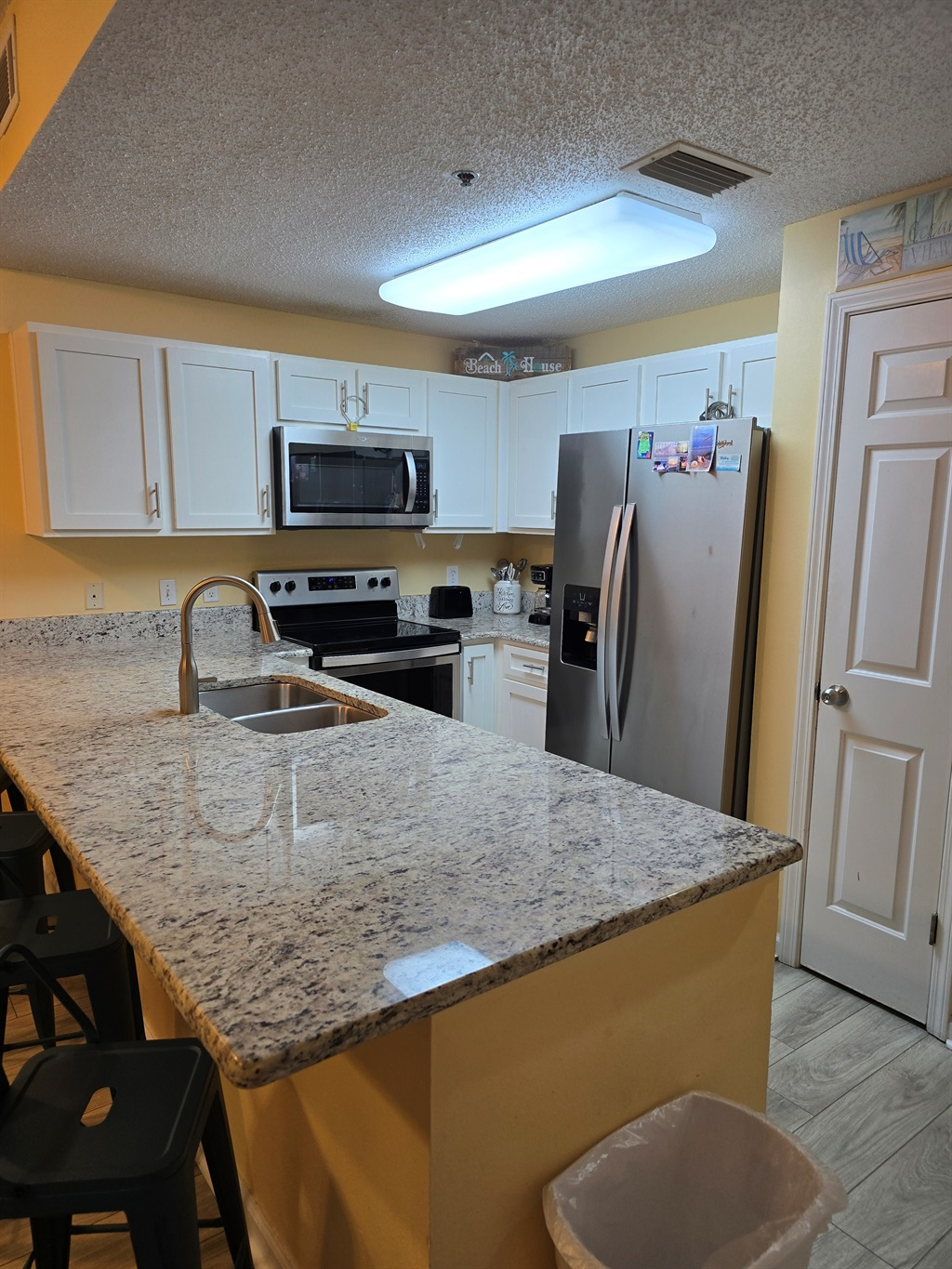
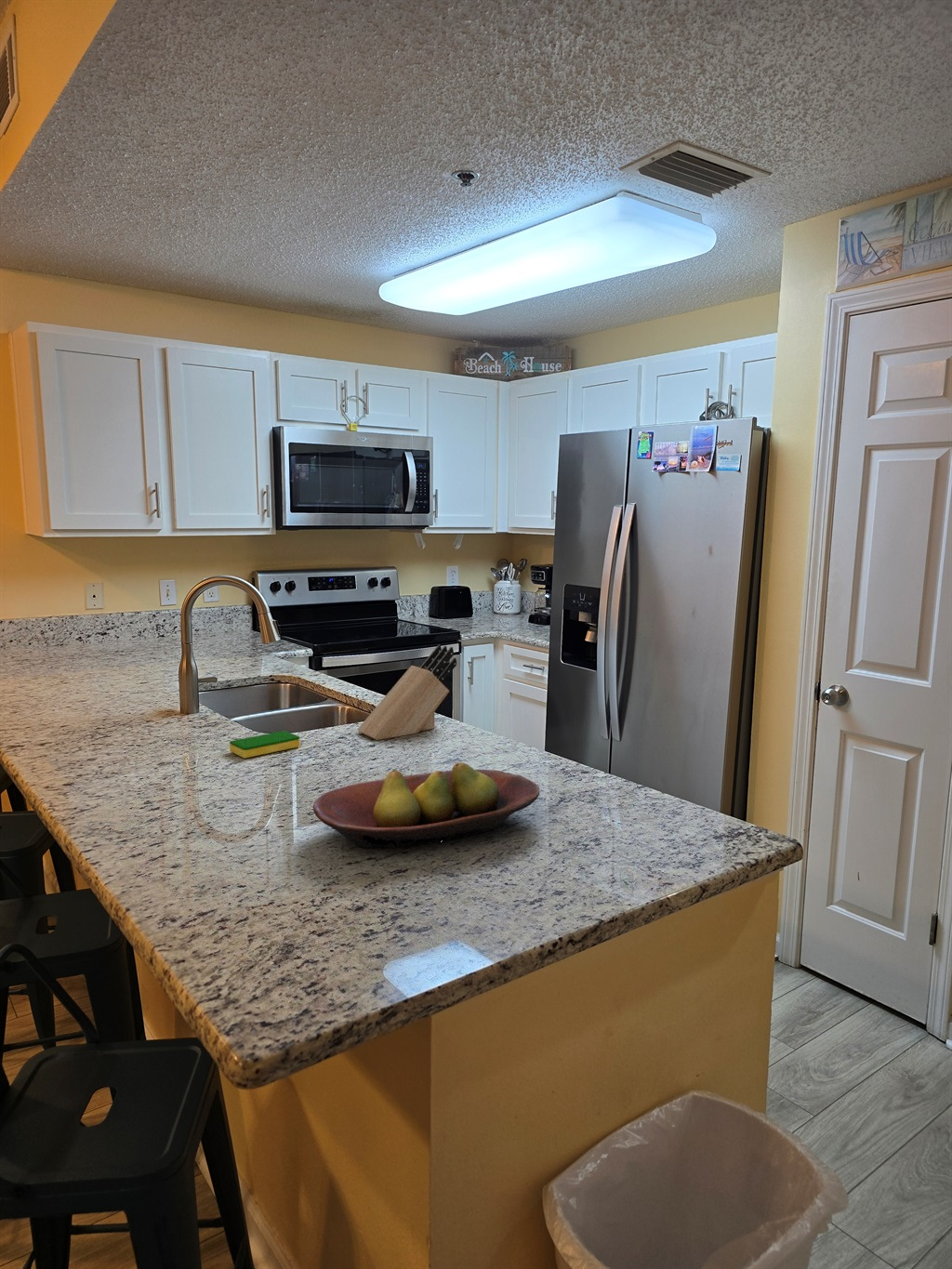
+ dish sponge (265, 744)
+ knife block (410, 689)
+ fruit bowl (429, 799)
